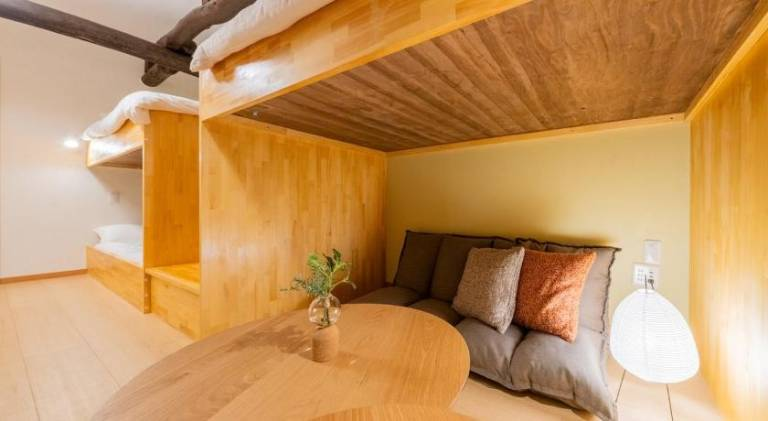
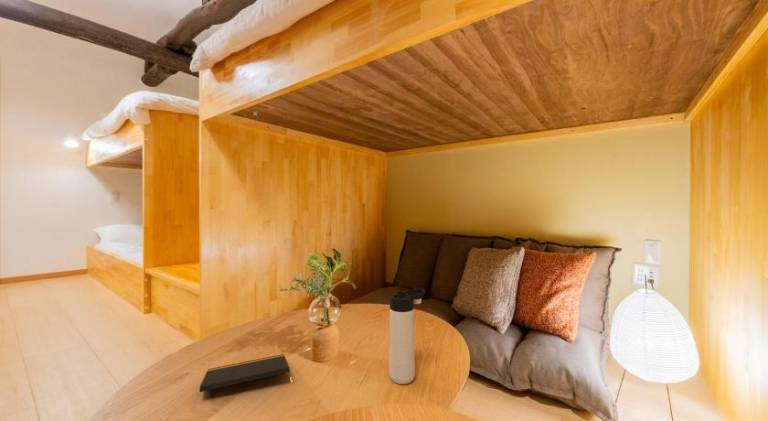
+ thermos bottle (407, 333)
+ notepad (247, 370)
